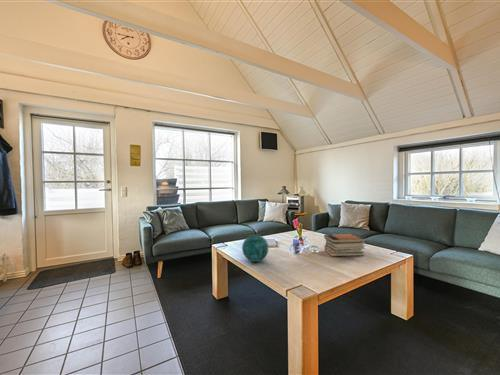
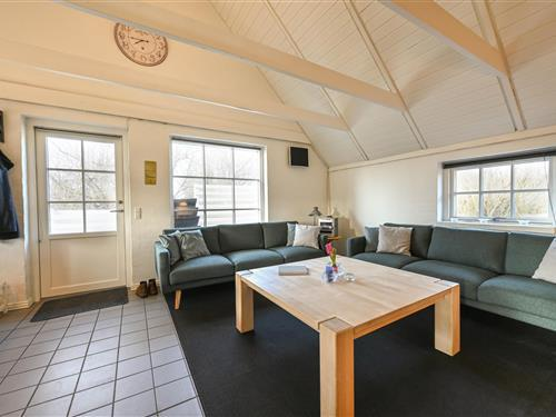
- decorative orb (255, 248)
- book stack (344, 244)
